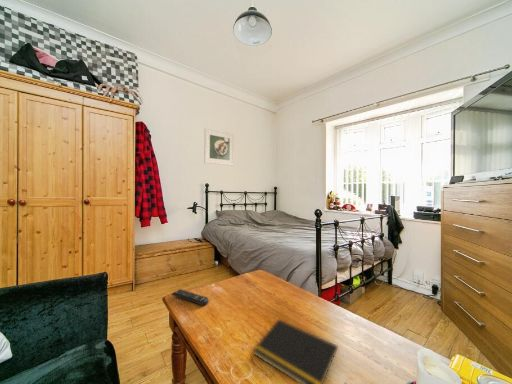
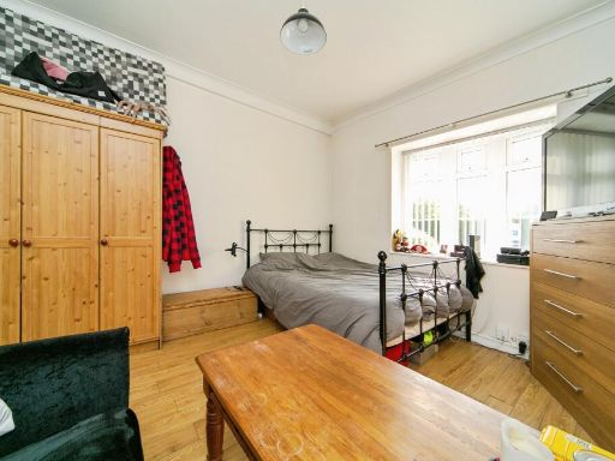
- notepad (294, 349)
- remote control (189, 296)
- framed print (219, 148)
